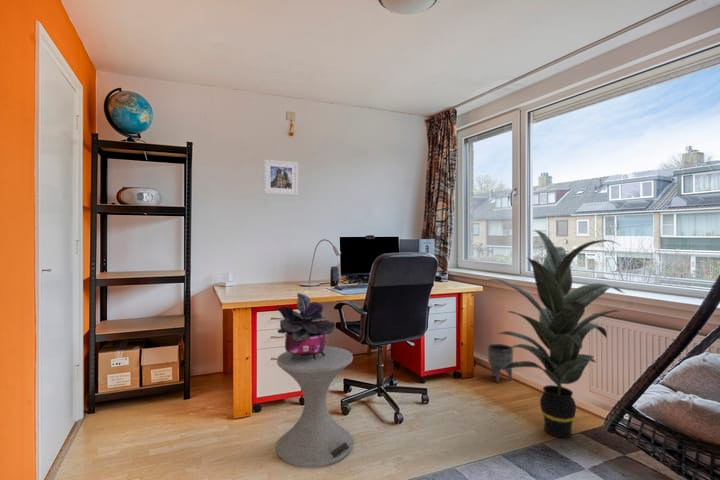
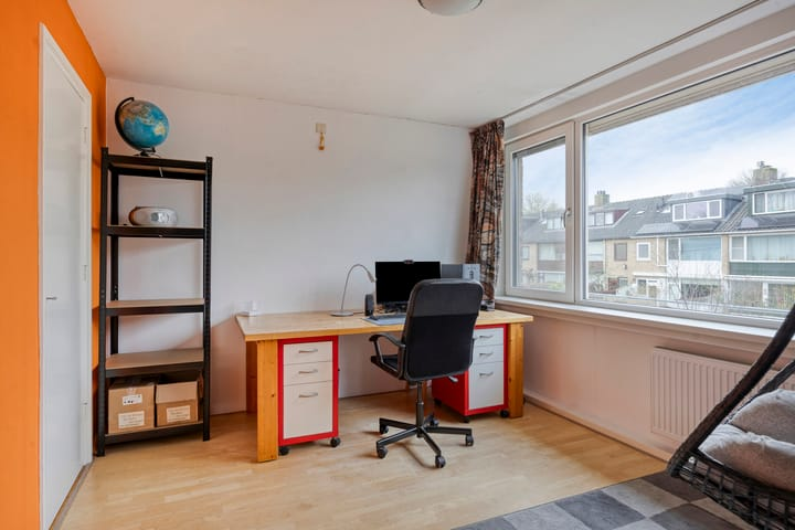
- indoor plant (554, 328)
- planter (500, 363)
- side table (315, 400)
- potted plant (305, 325)
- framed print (281, 177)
